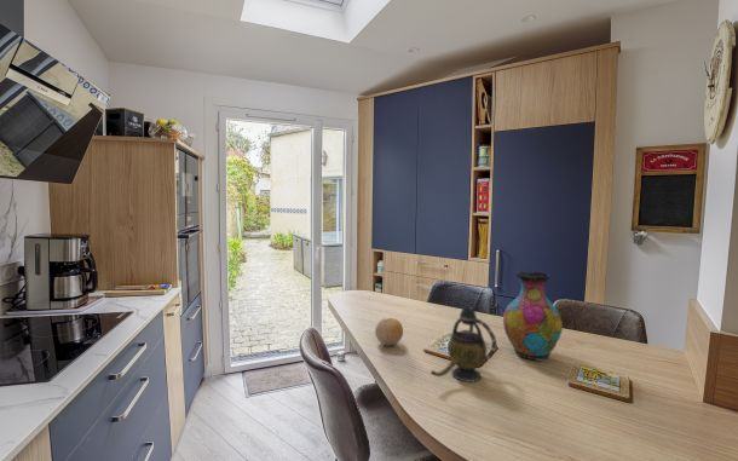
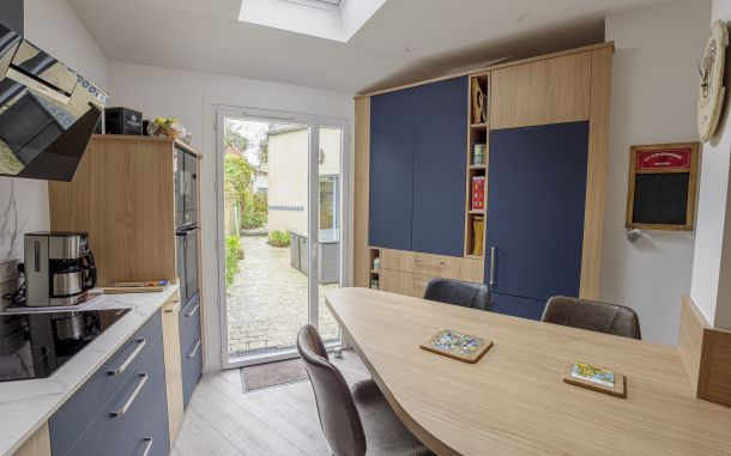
- teapot (460, 341)
- vase (531, 313)
- fruit (388, 332)
